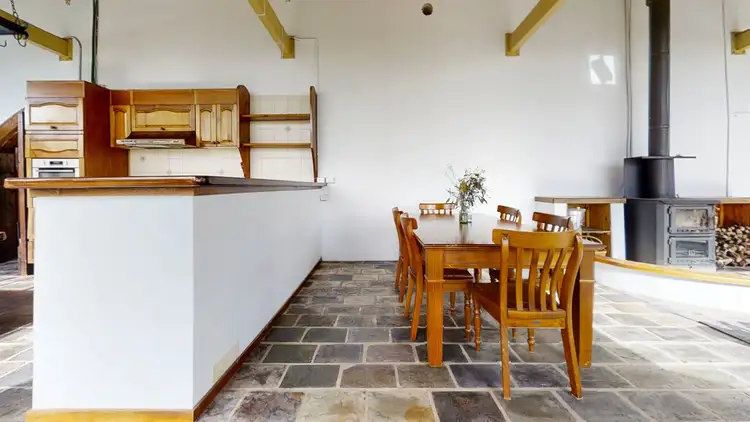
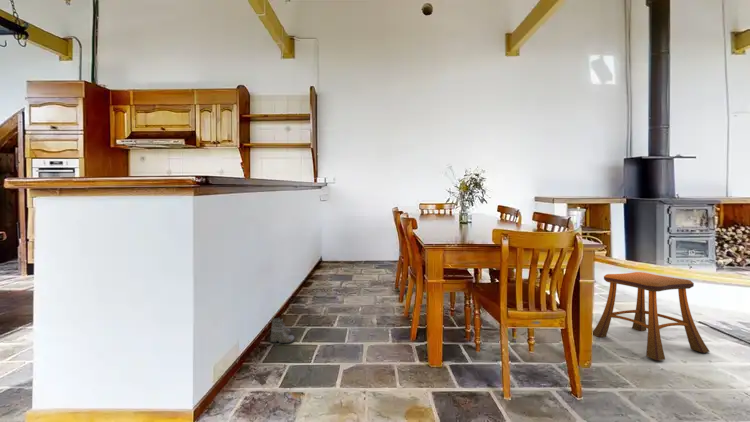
+ boots (282, 329)
+ stool (646, 311)
